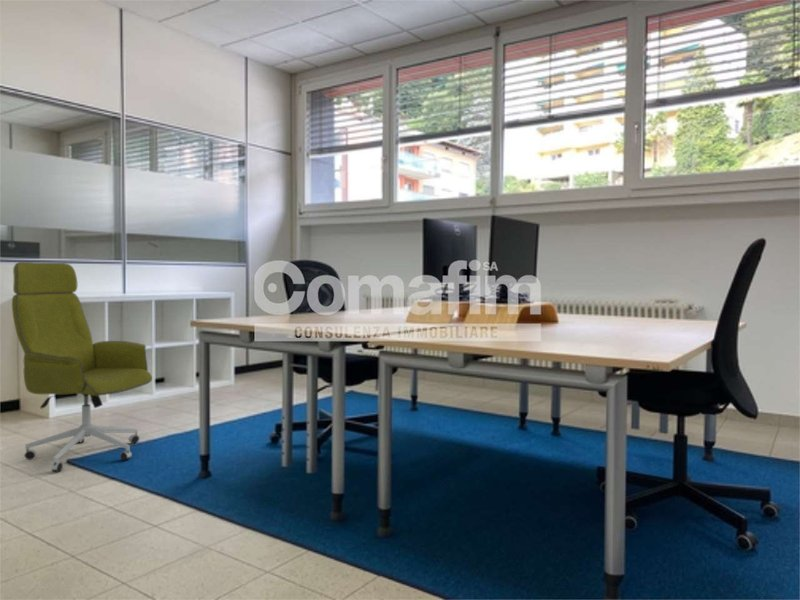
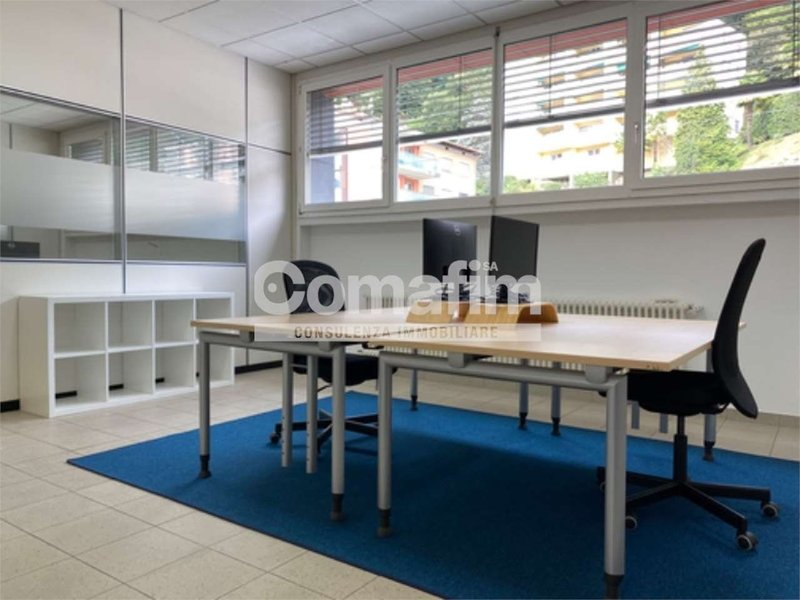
- office chair (81, 358)
